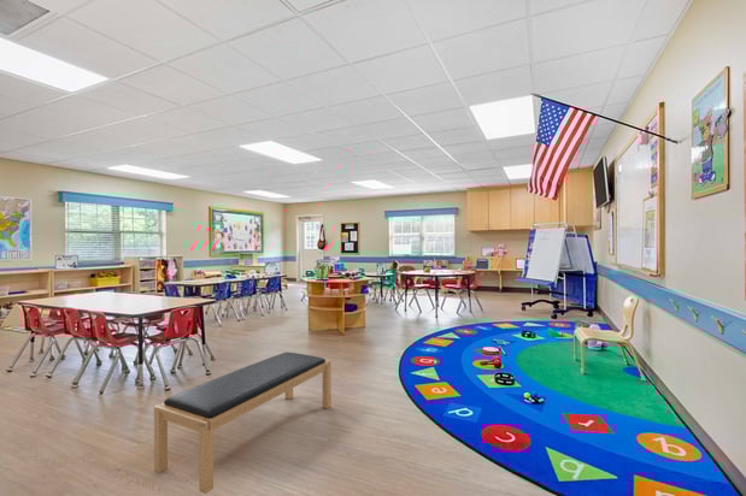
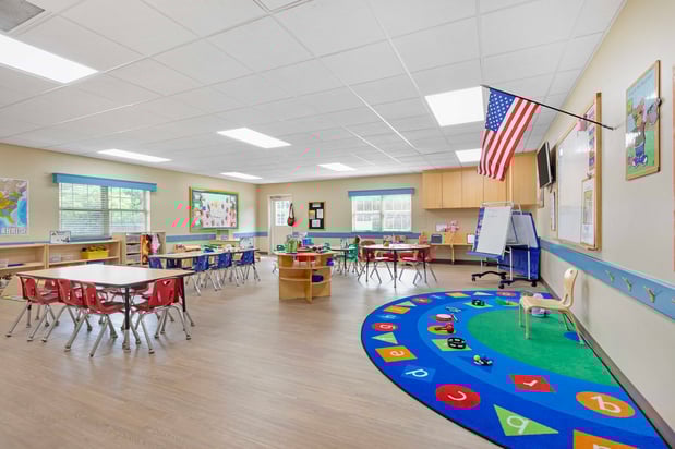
- bench (257, 402)
